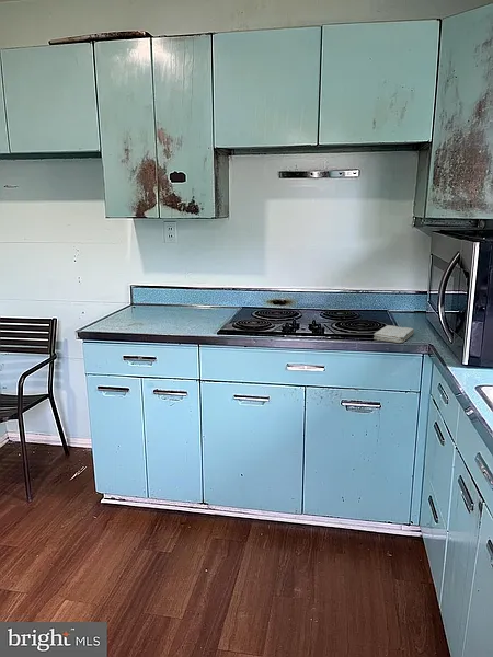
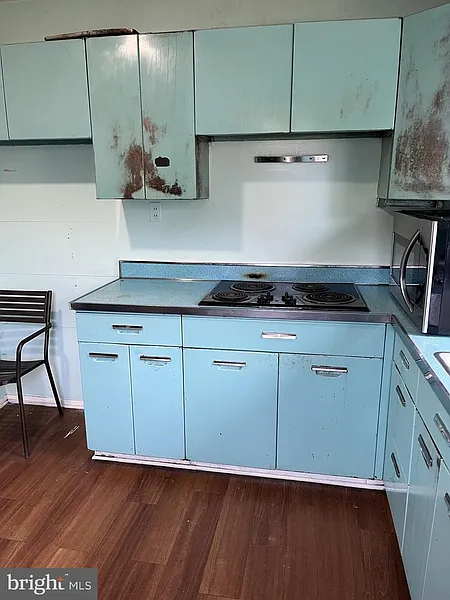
- washcloth (393, 333)
